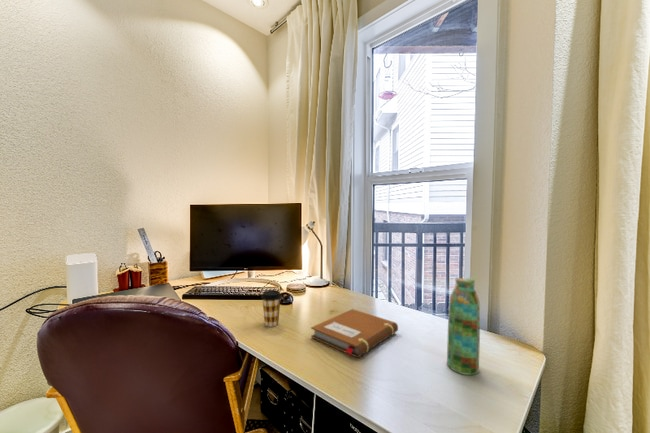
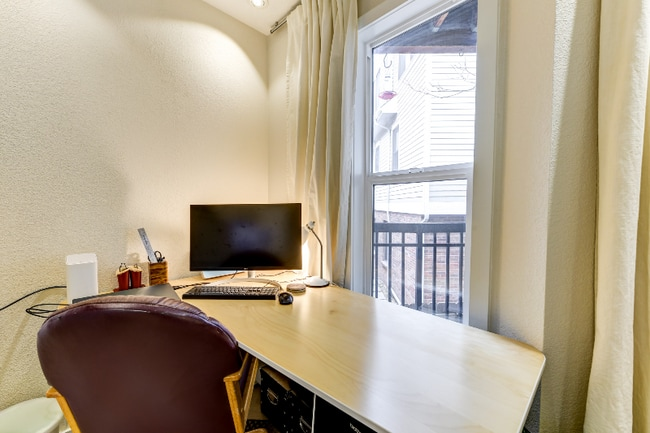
- coffee cup (271, 308)
- notebook (354, 330)
- water bottle (463, 323)
